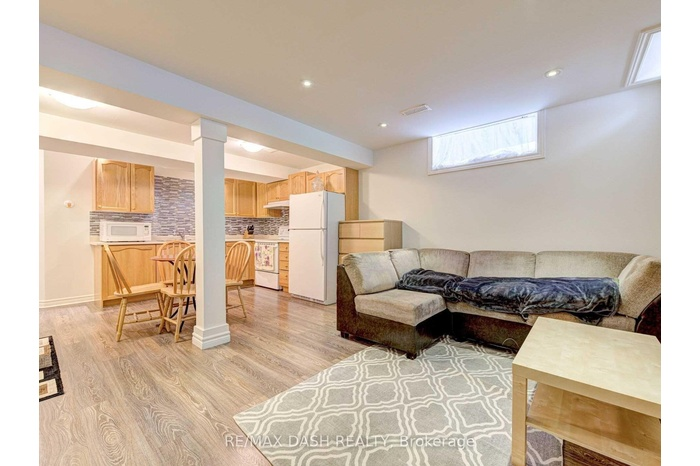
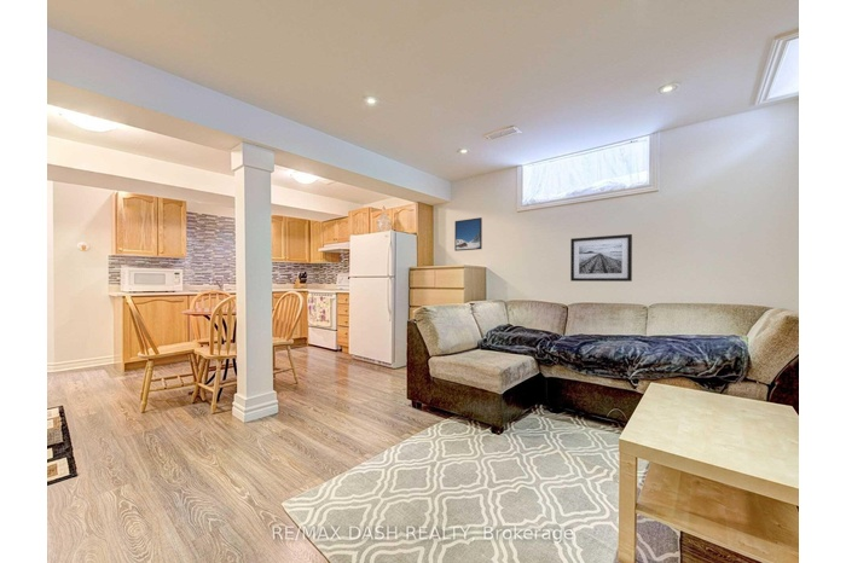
+ wall art (599, 259)
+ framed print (468, 234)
